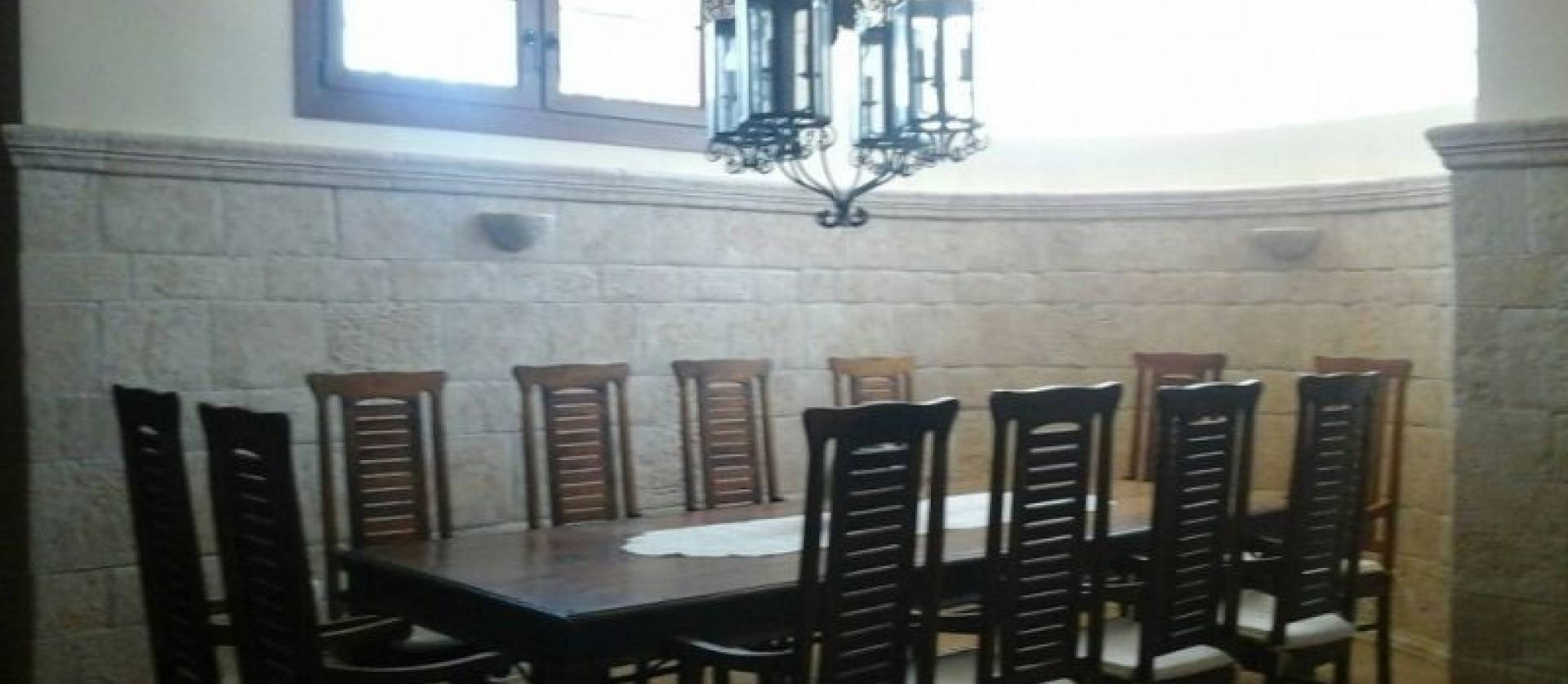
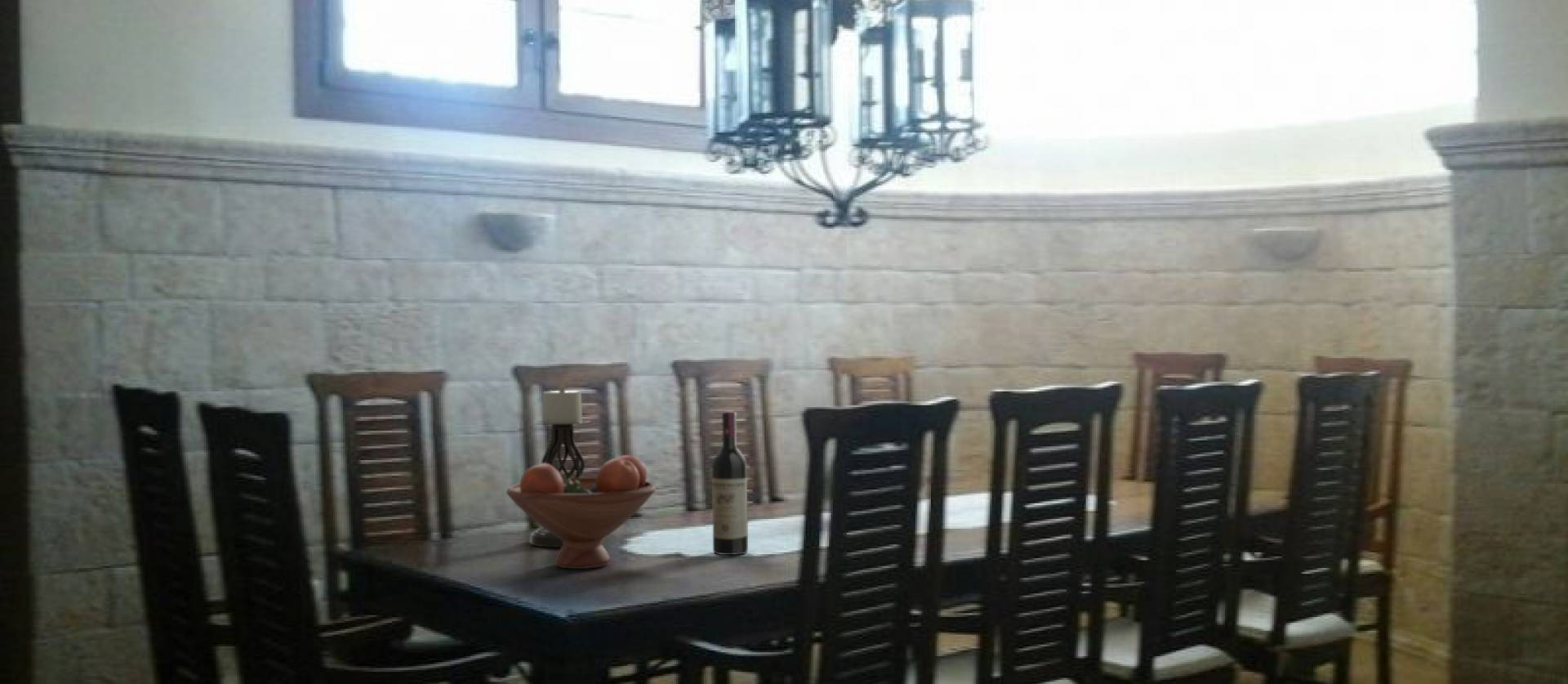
+ fruit bowl (581, 510)
+ wine bottle (729, 481)
+ candle holder (563, 463)
